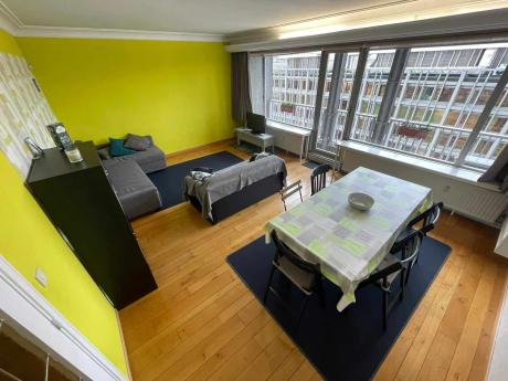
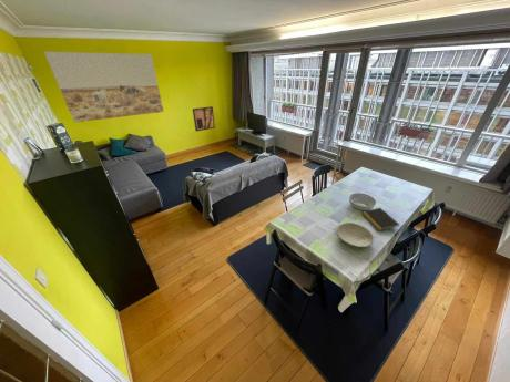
+ bowl (354, 236)
+ notepad (379, 218)
+ wall art (204, 118)
+ wall art (114, 86)
